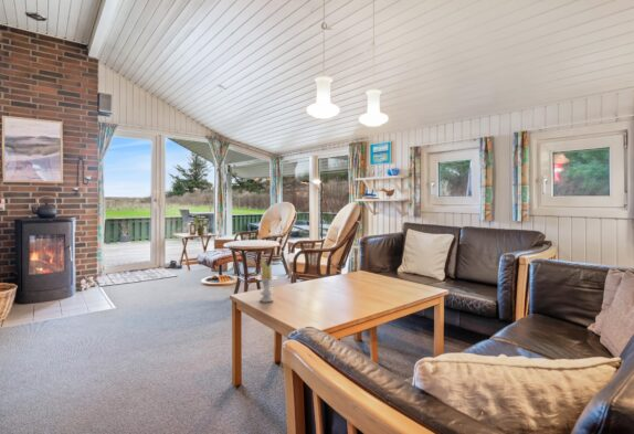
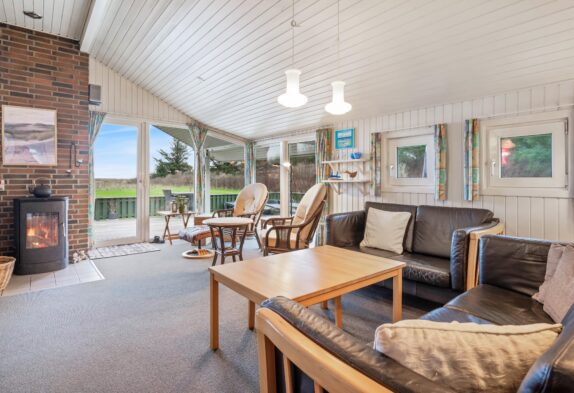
- candle (266, 278)
